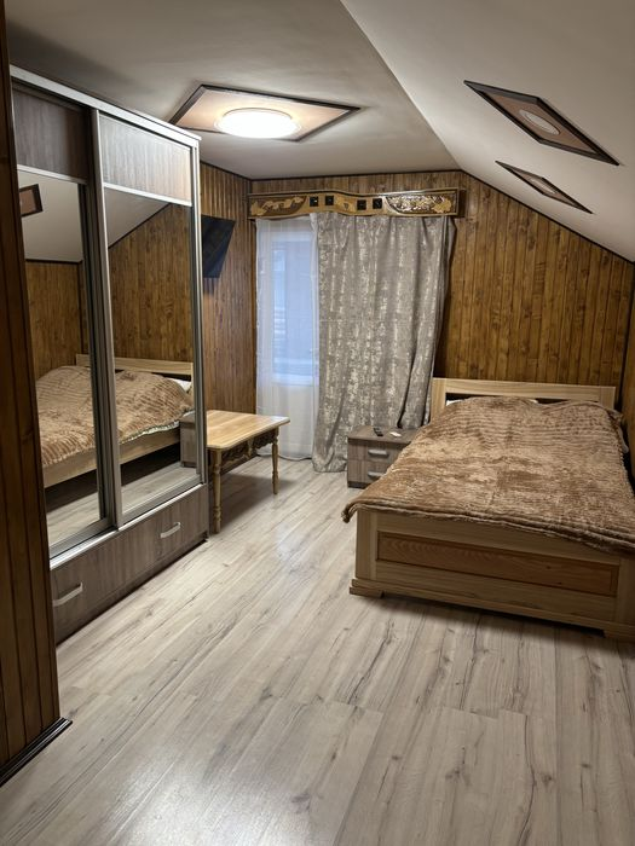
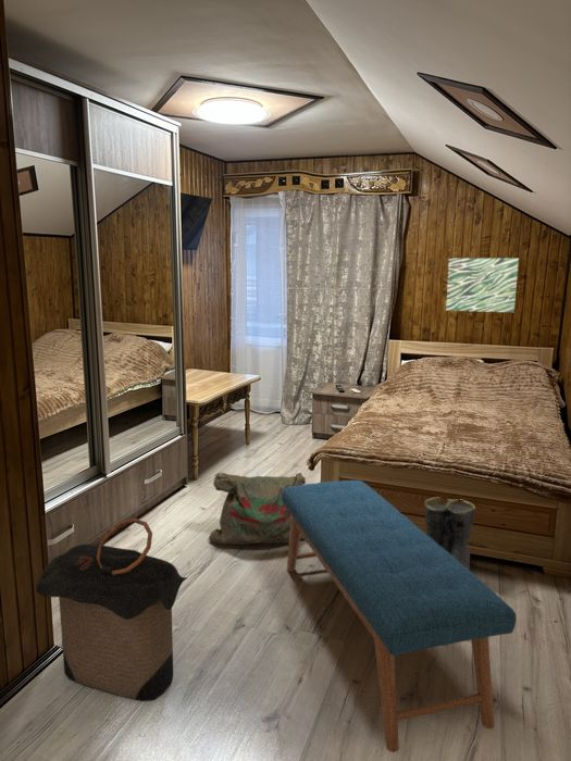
+ bench (371, 581)
+ boots (444, 541)
+ bag (260, 506)
+ laundry hamper (111, 602)
+ wall art (481, 285)
